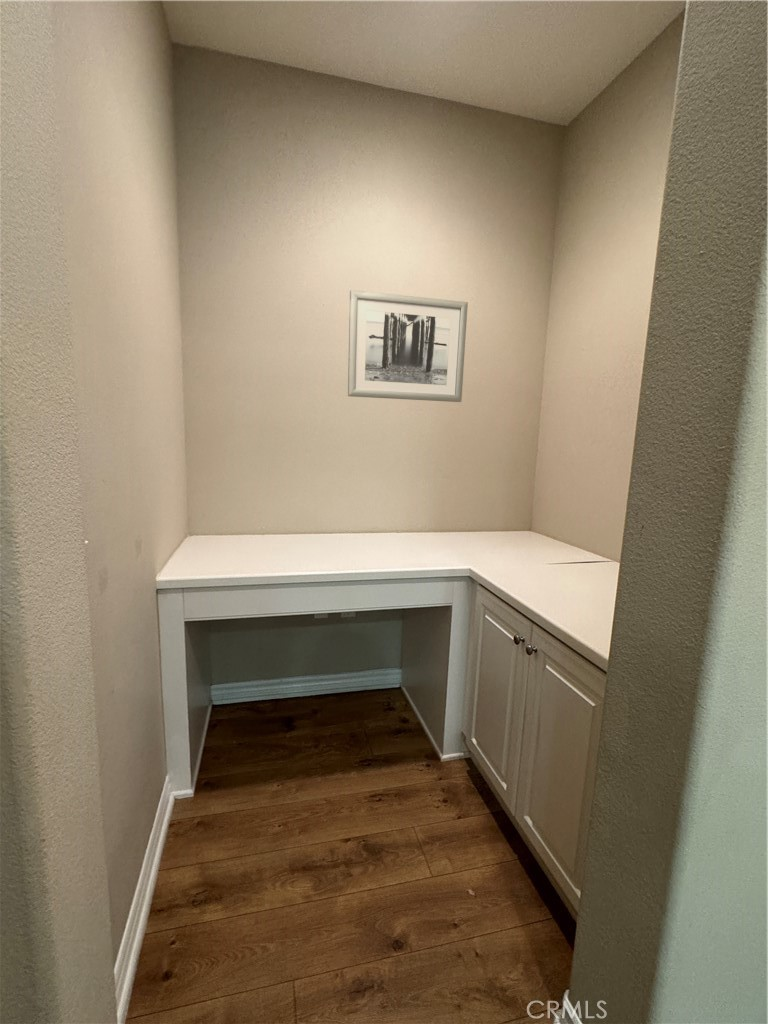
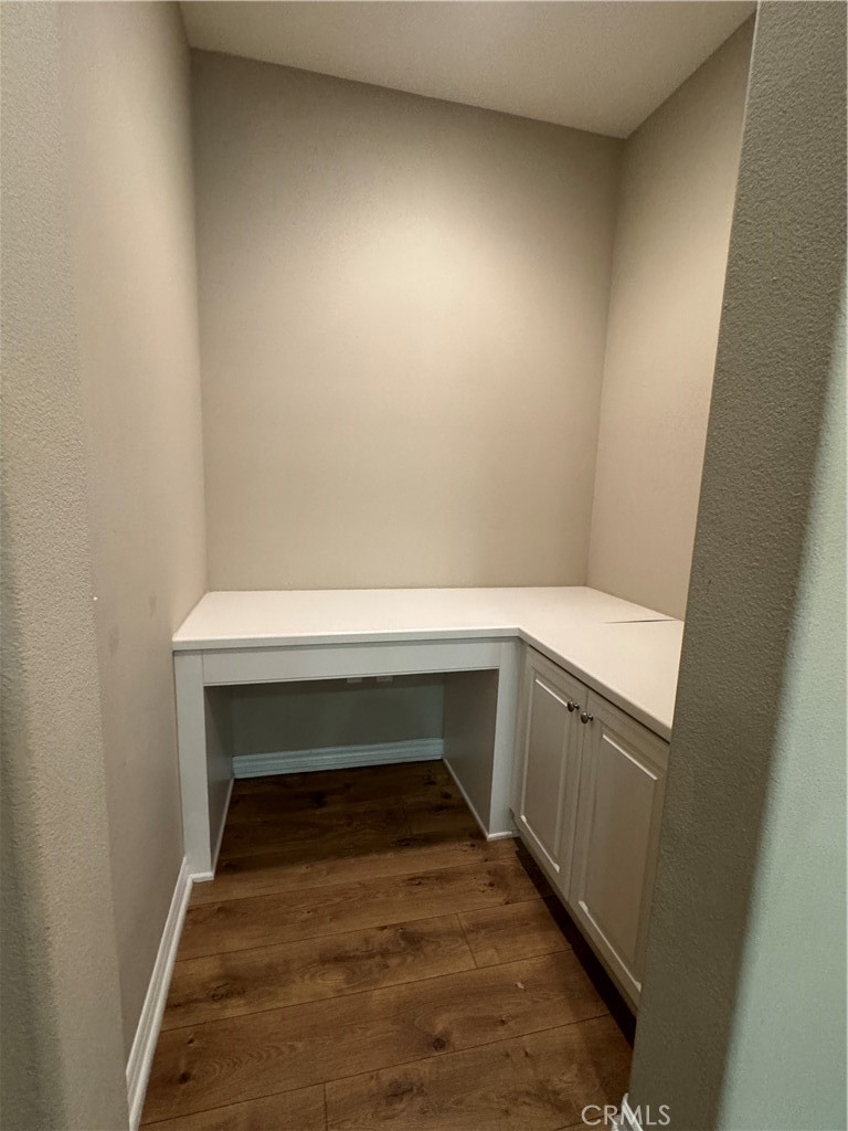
- wall art (408, 349)
